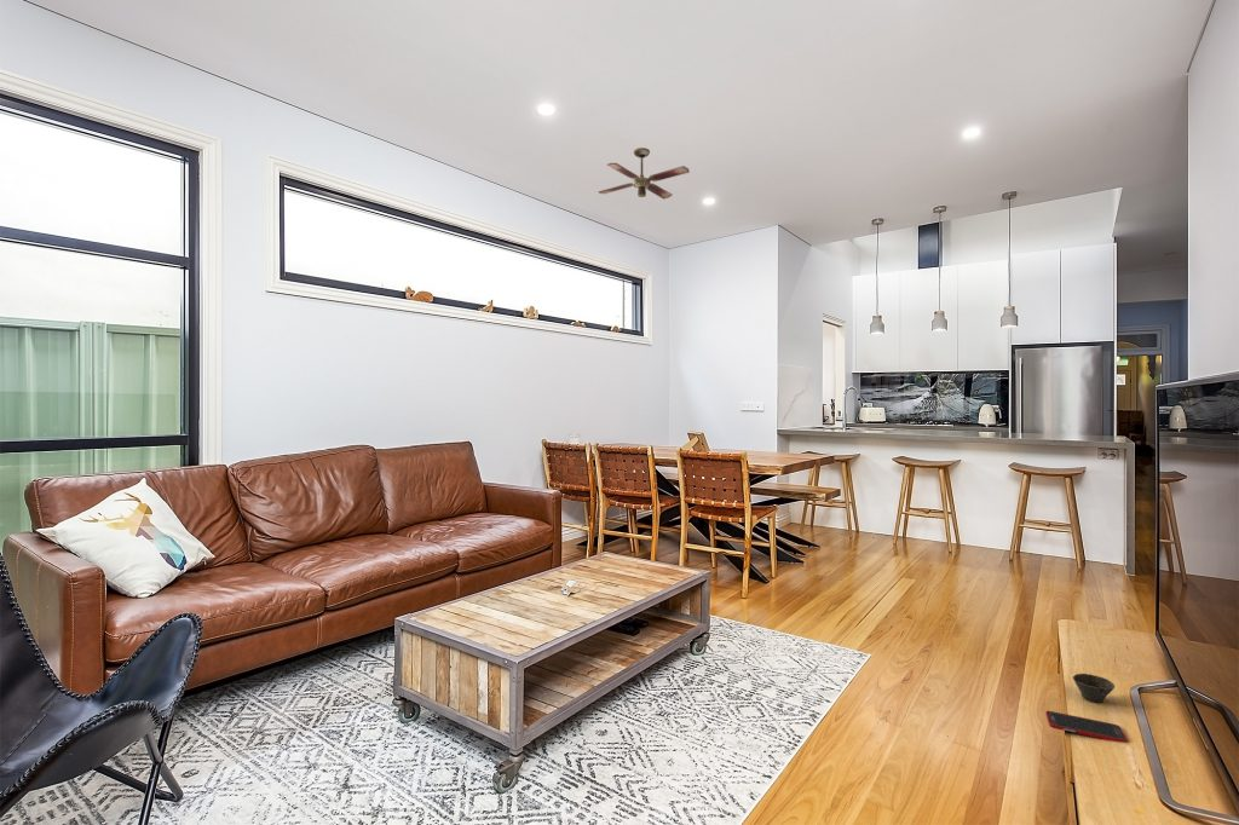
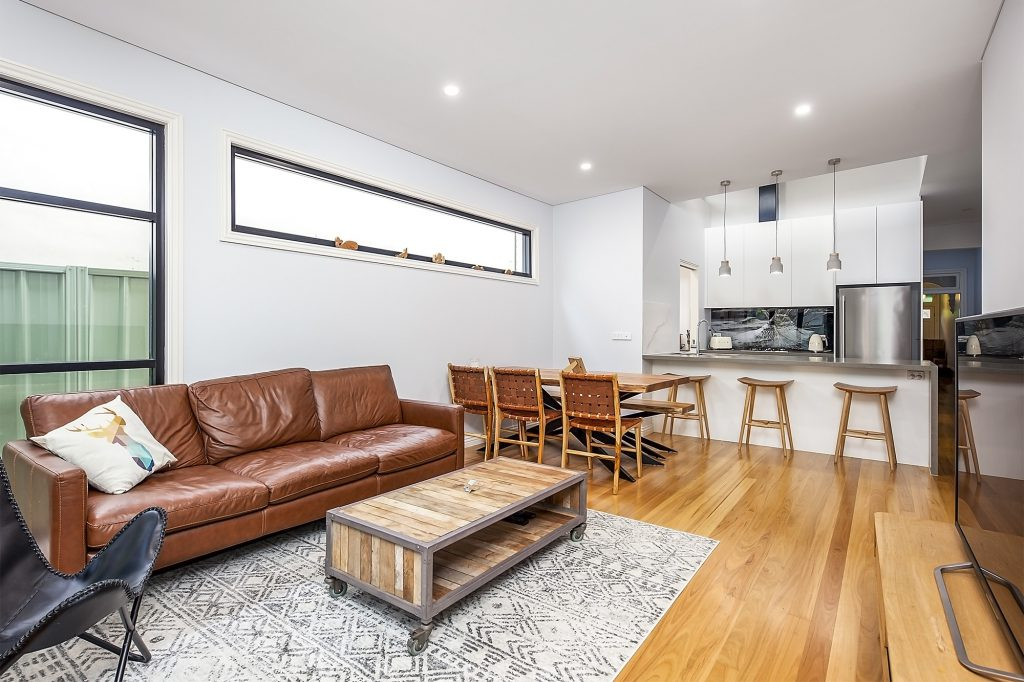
- cell phone (1084, 726)
- ceiling fan (641, 173)
- cup (1095, 688)
